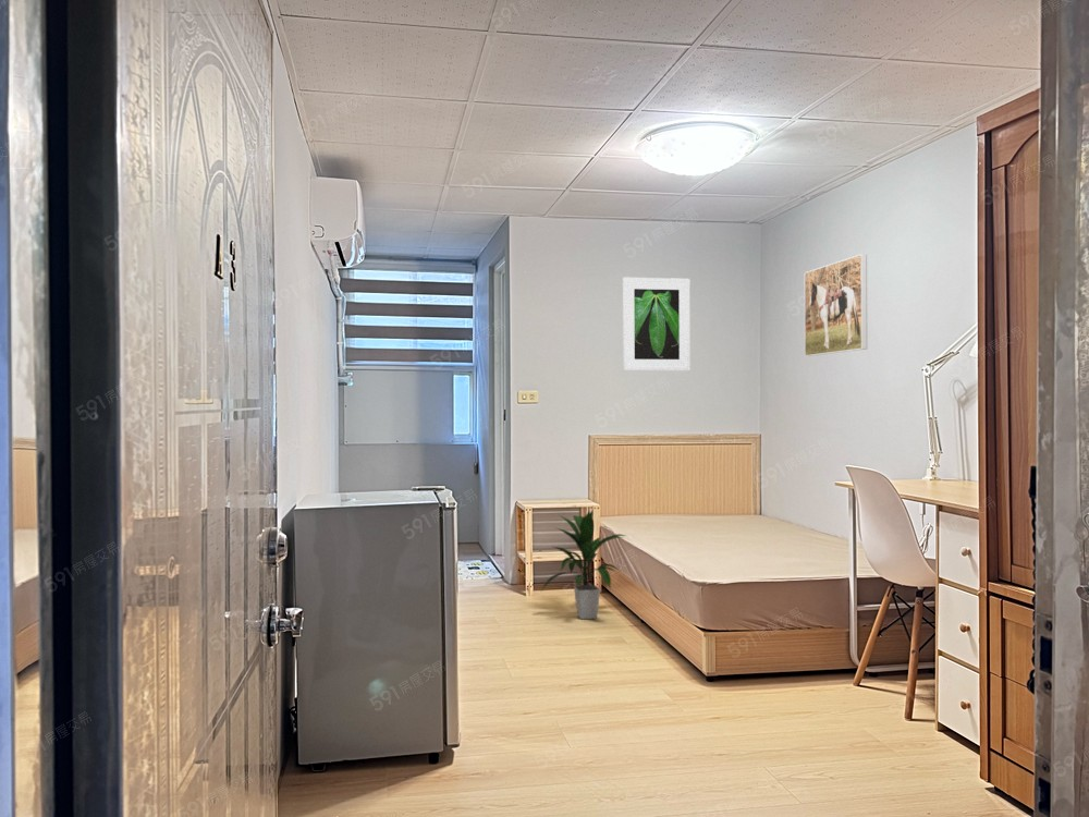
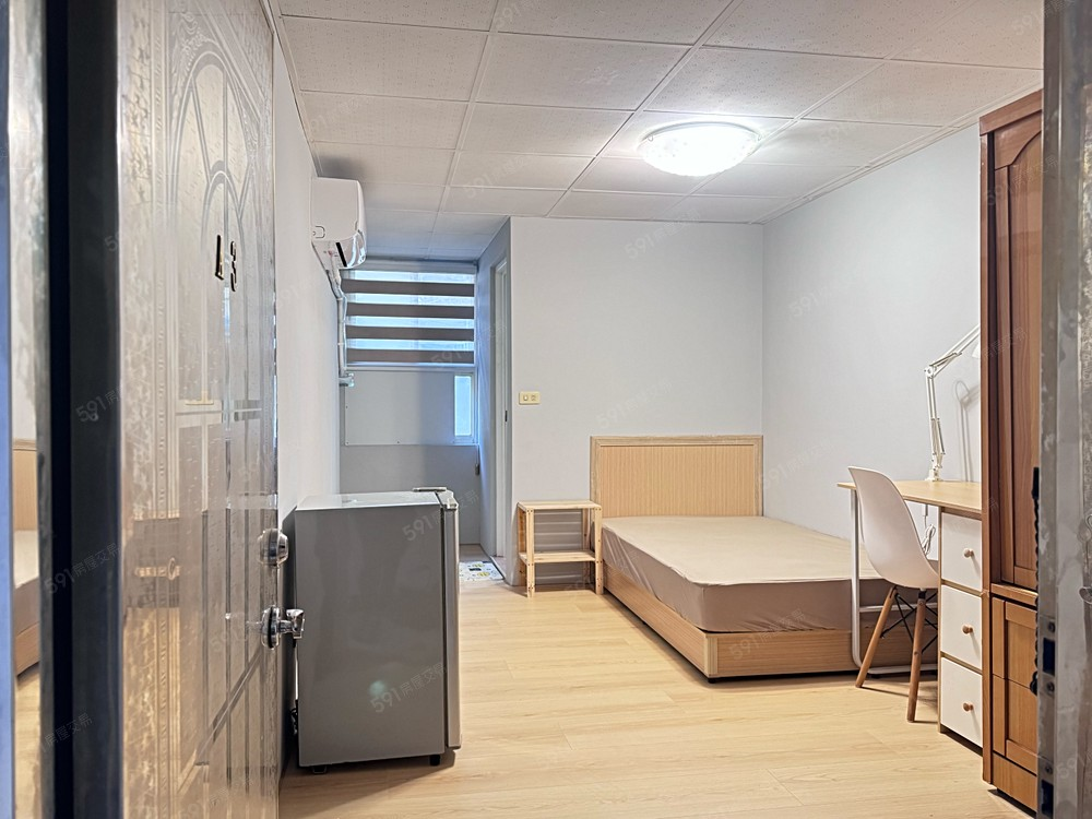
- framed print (656, 324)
- indoor plant (584, 562)
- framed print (833, 308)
